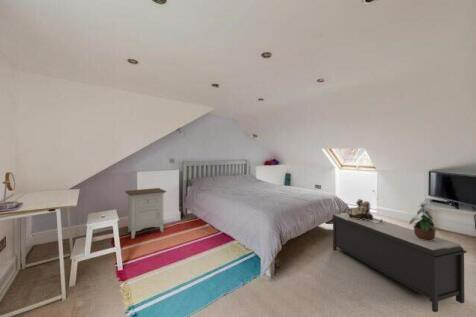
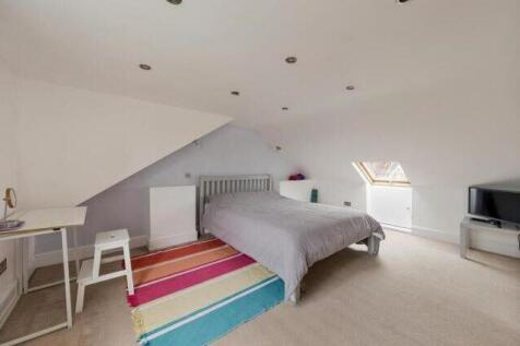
- potted plant (422, 219)
- ruined building (364, 210)
- bench (384, 249)
- nightstand (145, 211)
